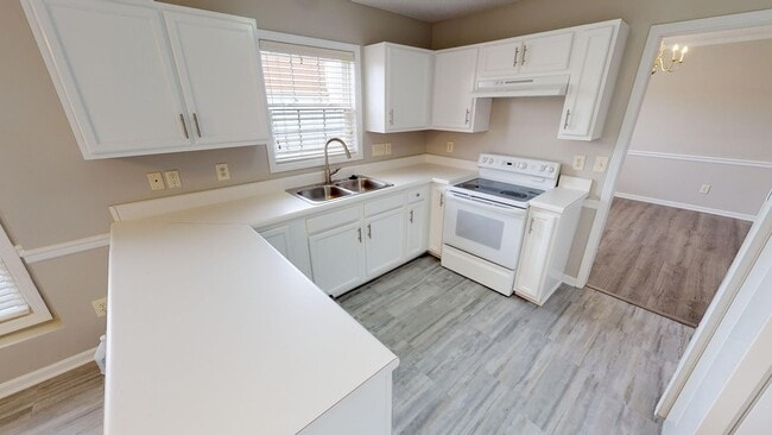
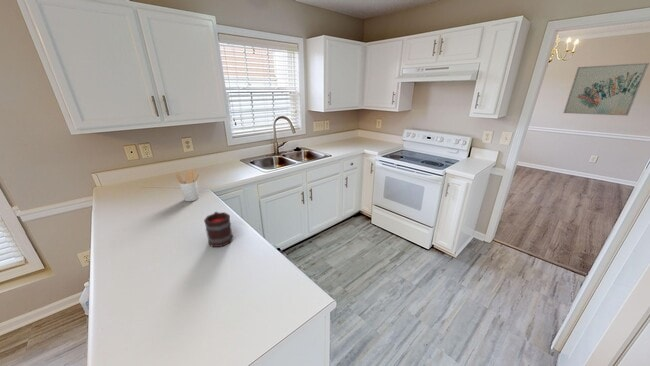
+ mug (218, 226)
+ utensil holder (189, 184)
+ wall art (602, 90)
